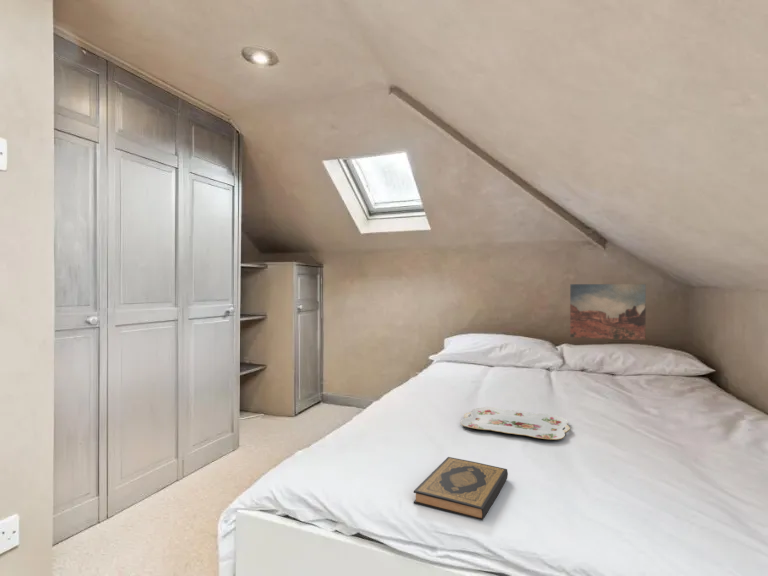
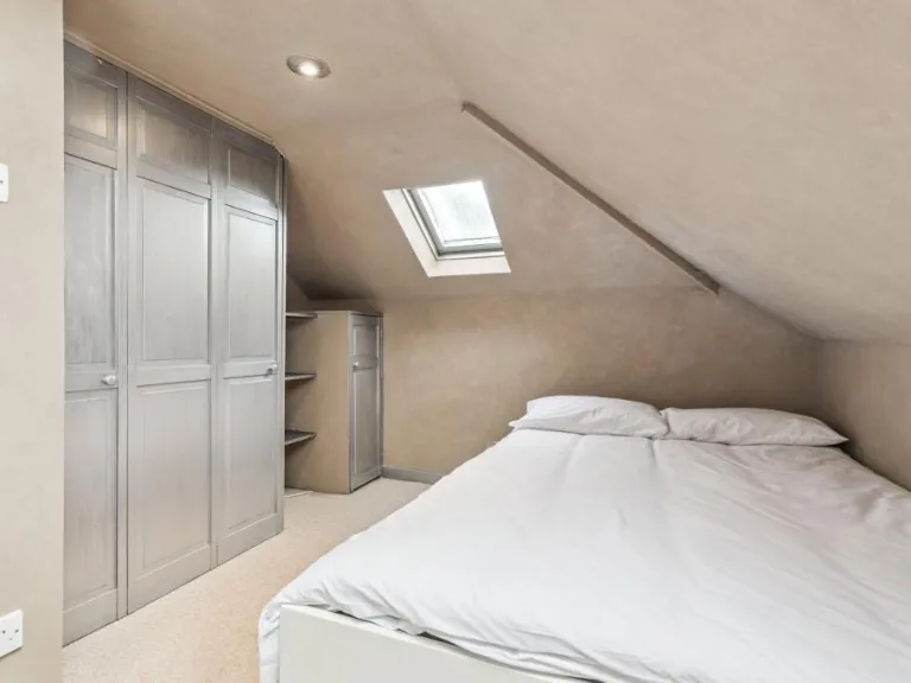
- serving tray (514, 422)
- wall art (606, 311)
- hardback book (463, 484)
